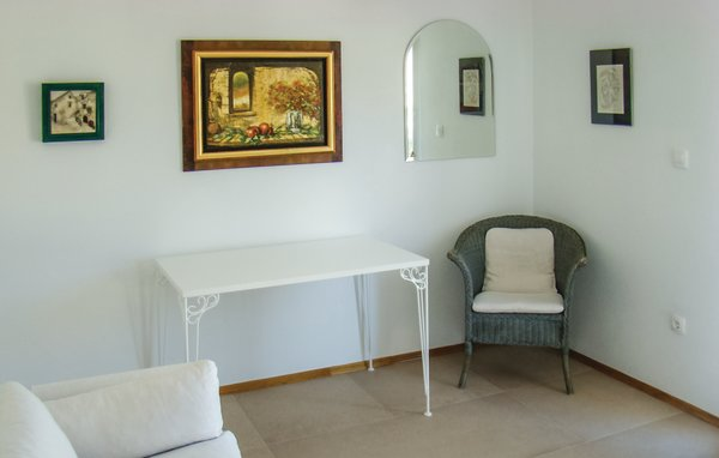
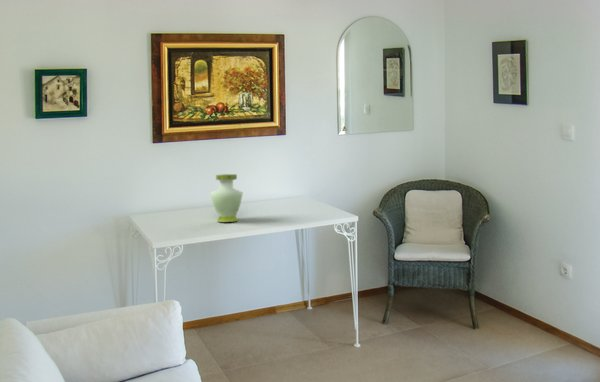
+ vase (226, 197)
